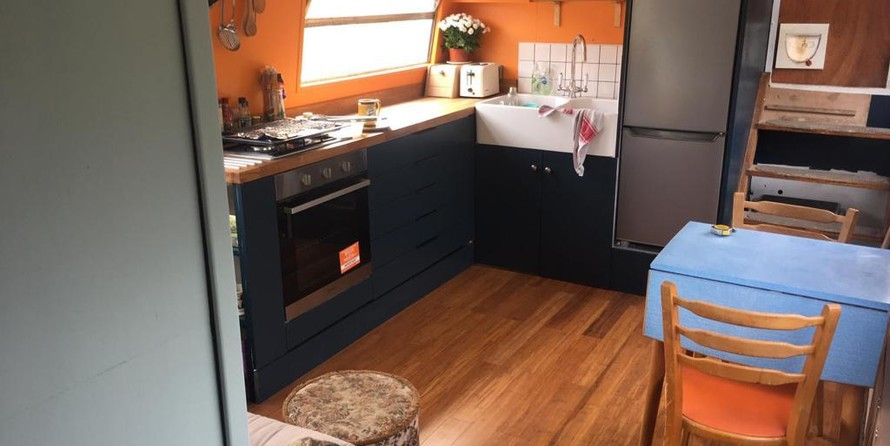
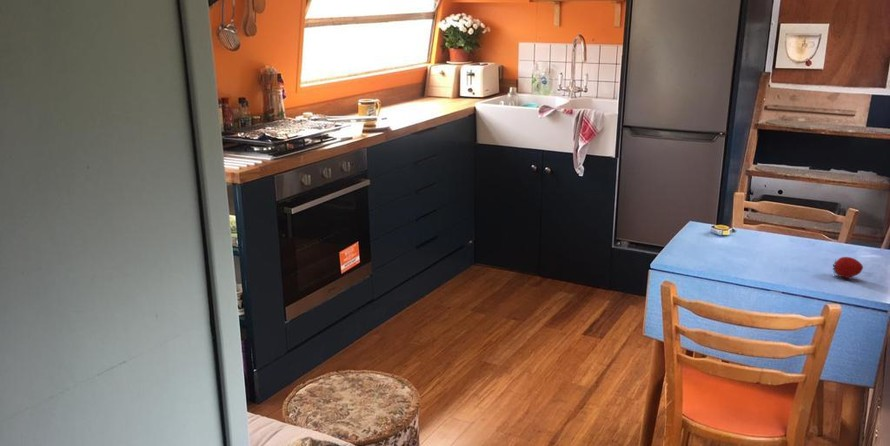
+ fruit (848, 267)
